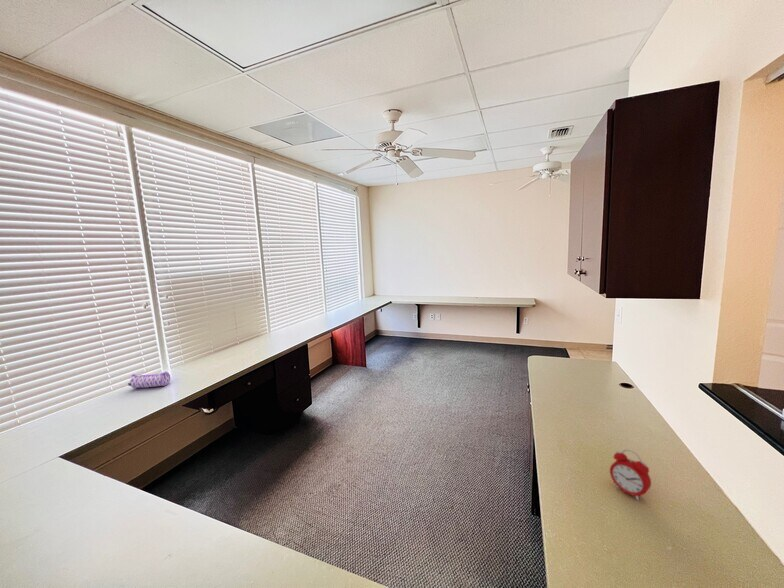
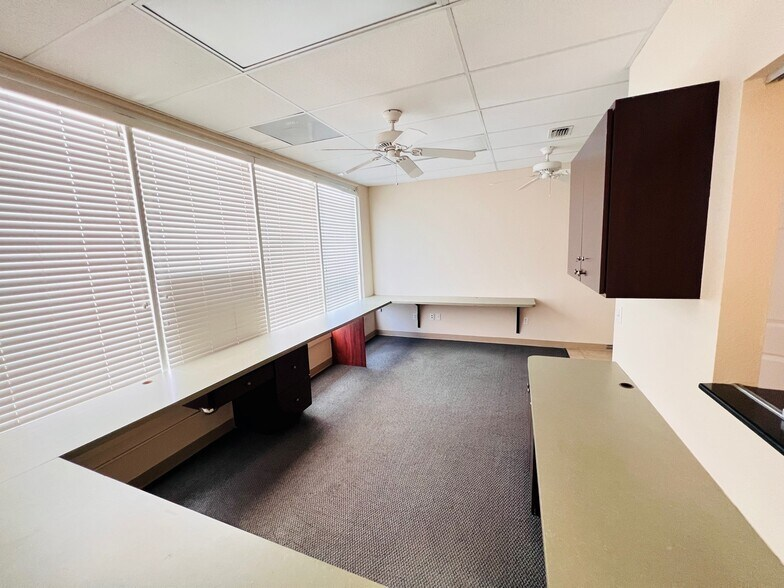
- alarm clock (630, 471)
- pencil case (150, 379)
